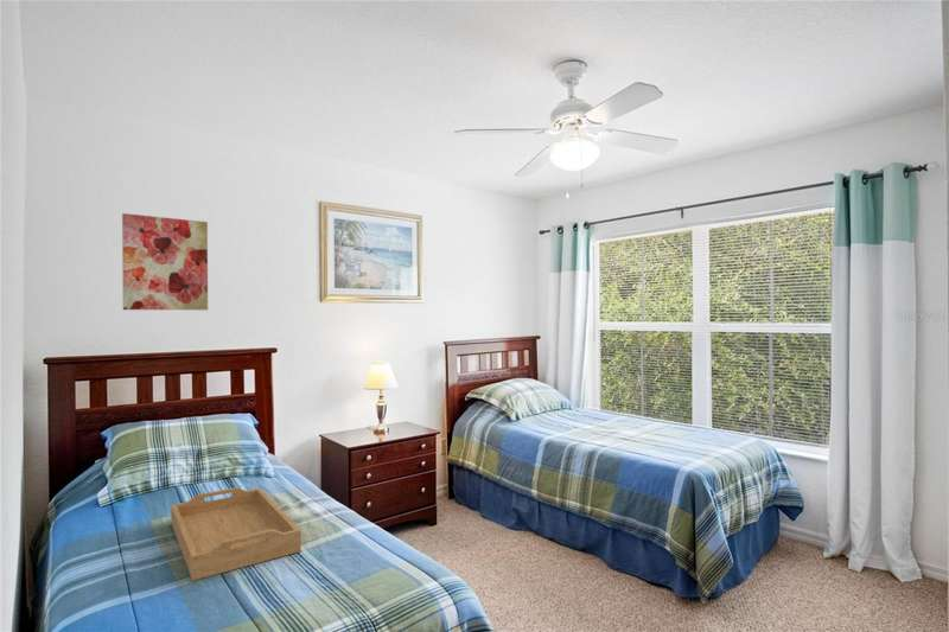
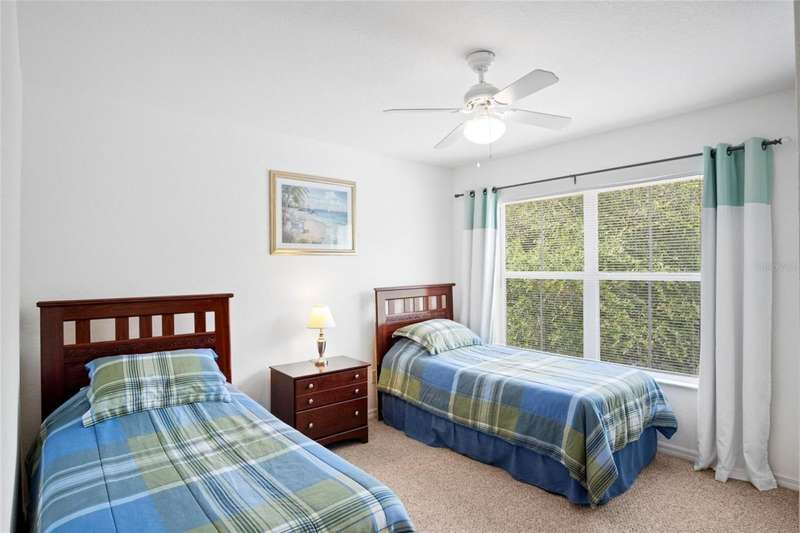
- wall art (166, 263)
- serving tray (231, 523)
